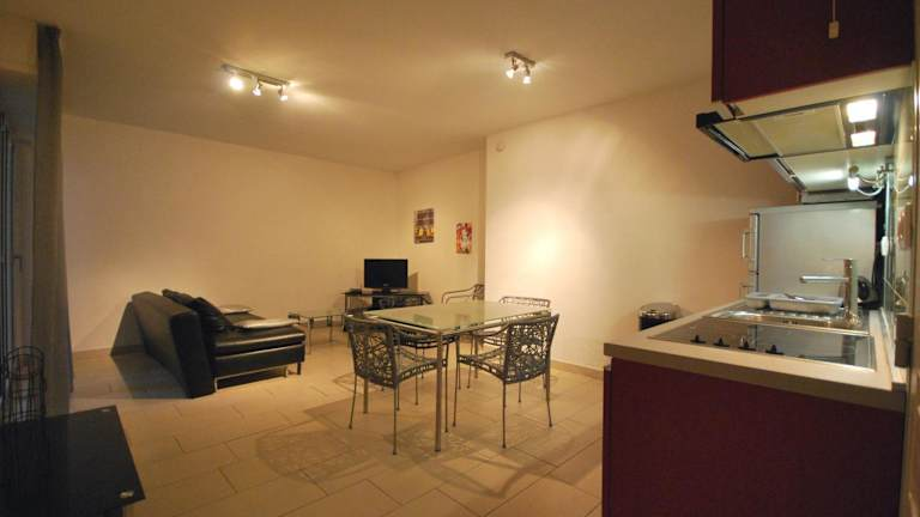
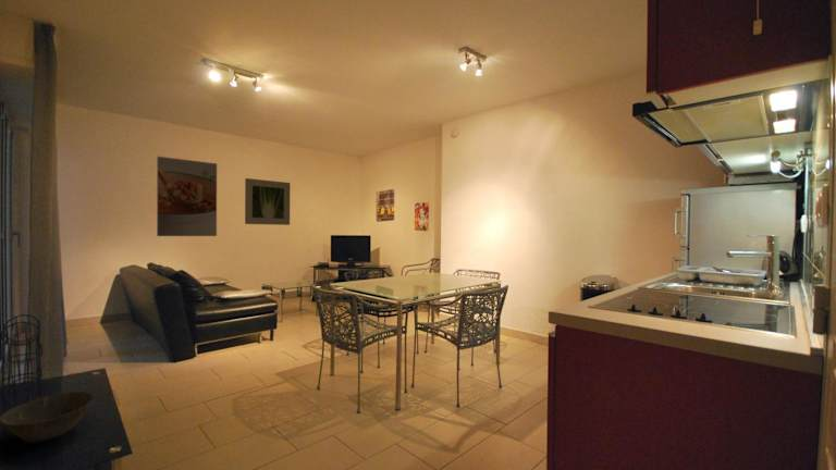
+ bowl (49, 419)
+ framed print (268, 202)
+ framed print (188, 198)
